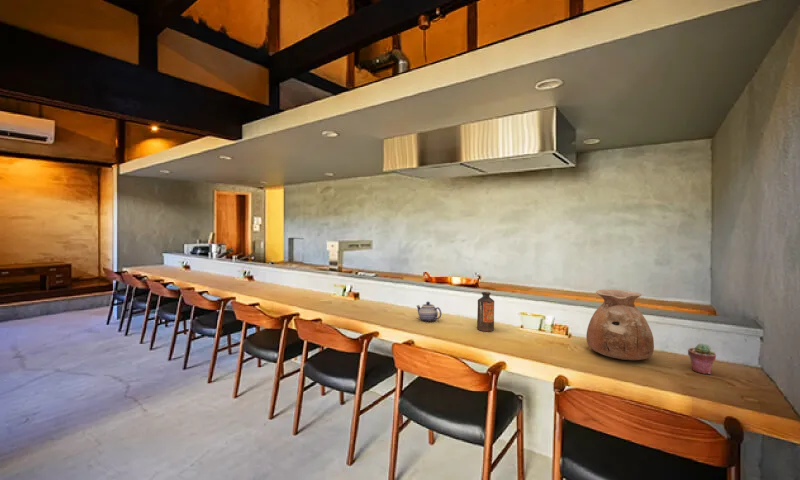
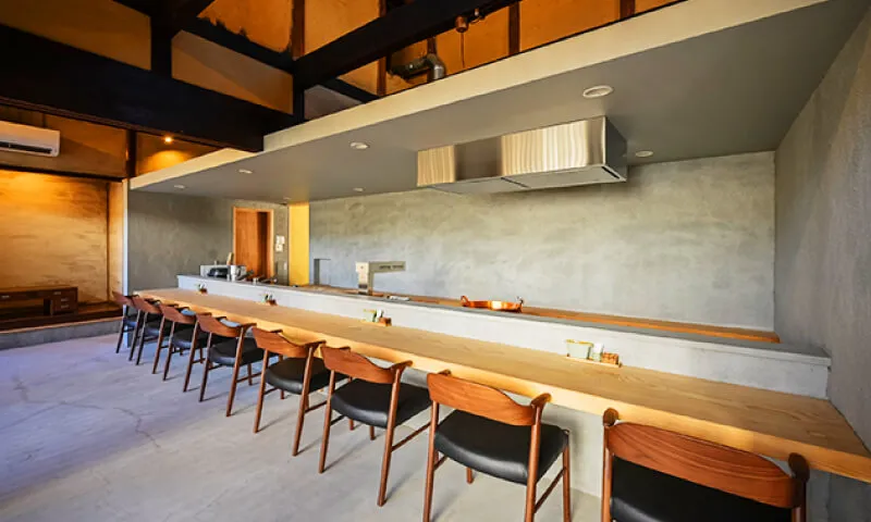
- potted succulent (701, 357)
- vase (618, 323)
- bottle (485, 310)
- teapot (428, 310)
